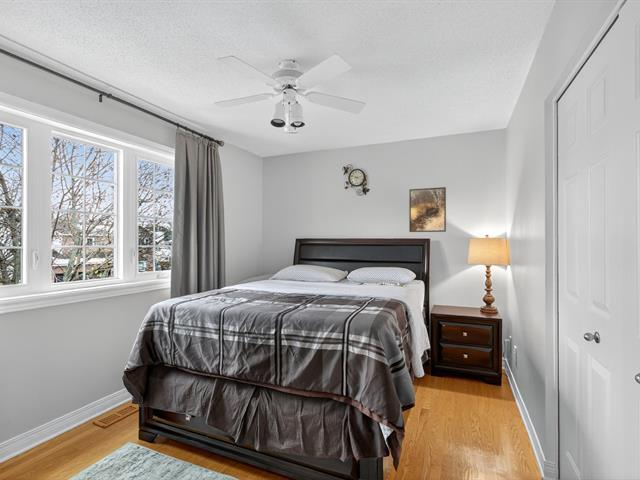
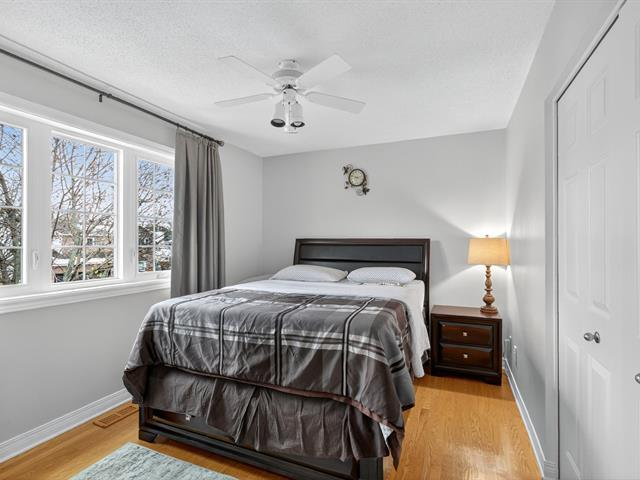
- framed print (427, 210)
